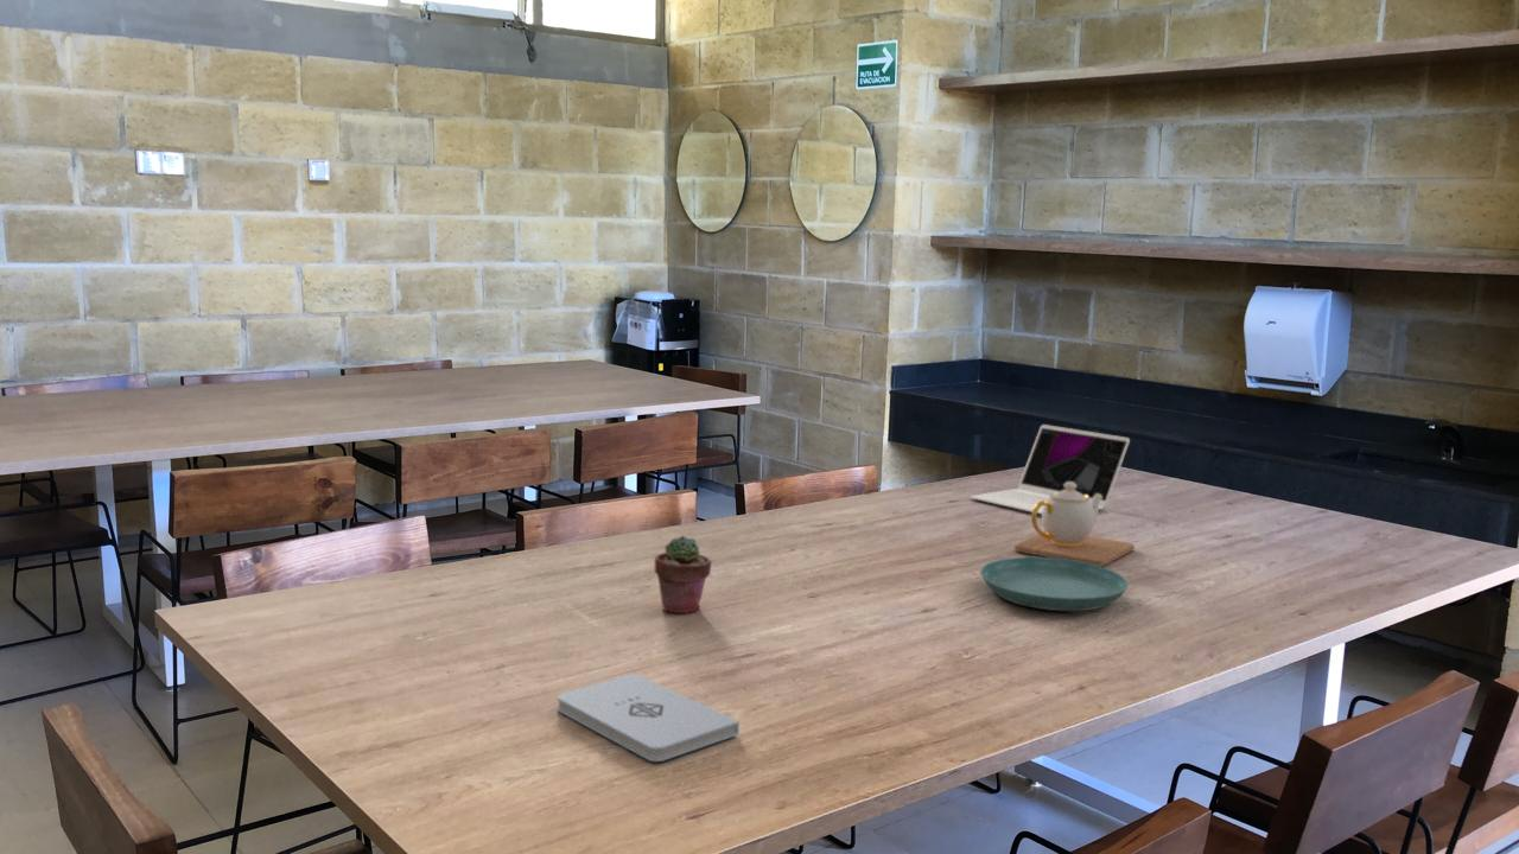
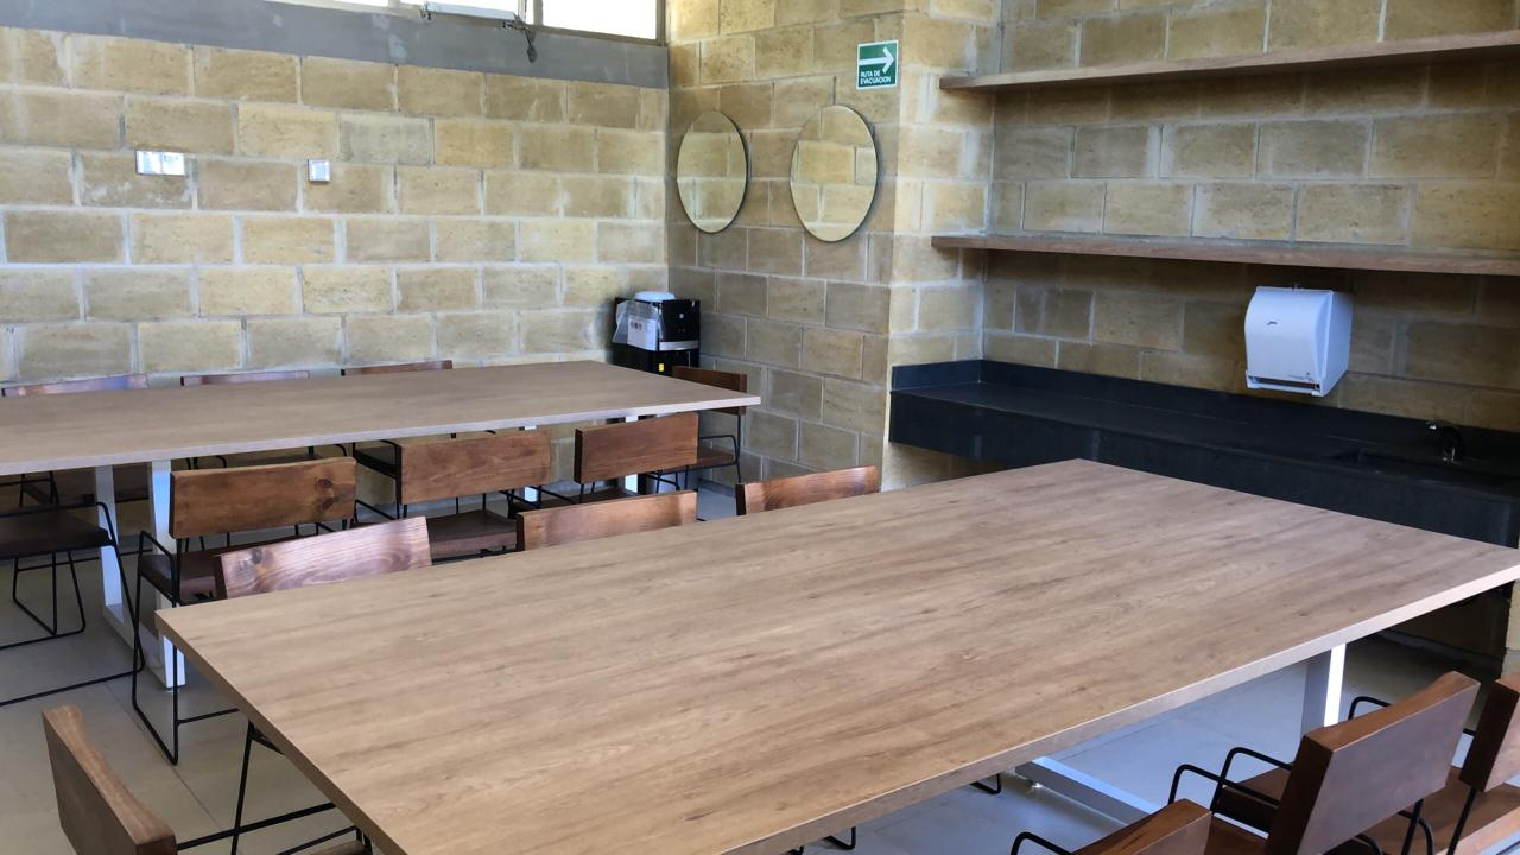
- laptop (1049, 464)
- notepad (643, 714)
- saucer (1053, 585)
- teapot (1076, 516)
- potted succulent (682, 573)
